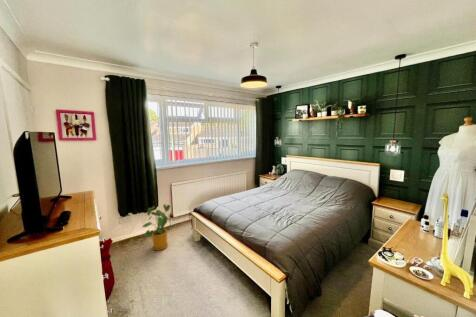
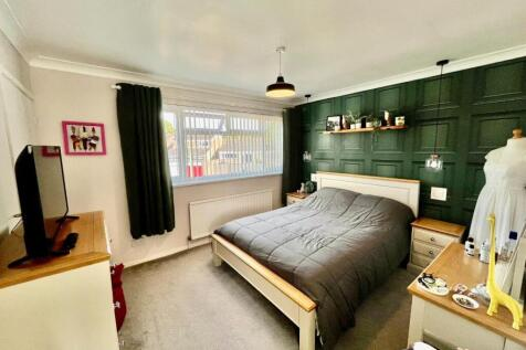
- house plant (157, 228)
